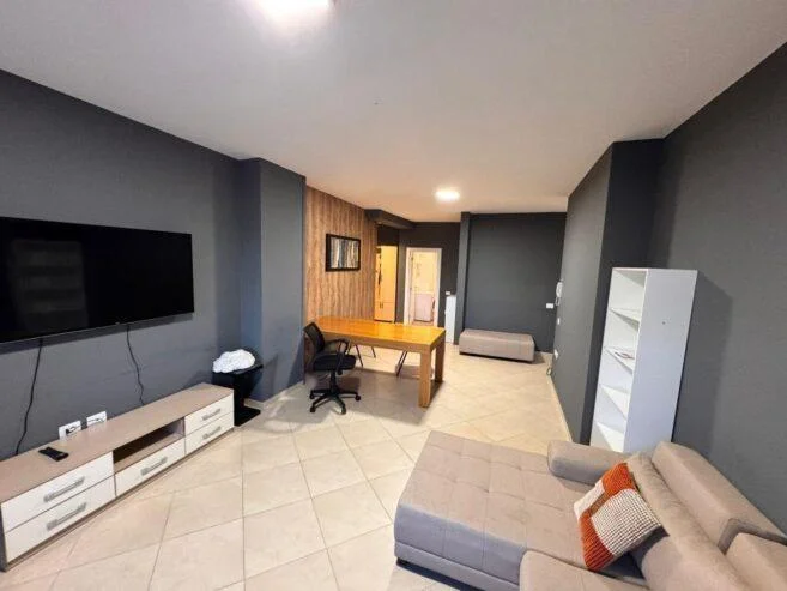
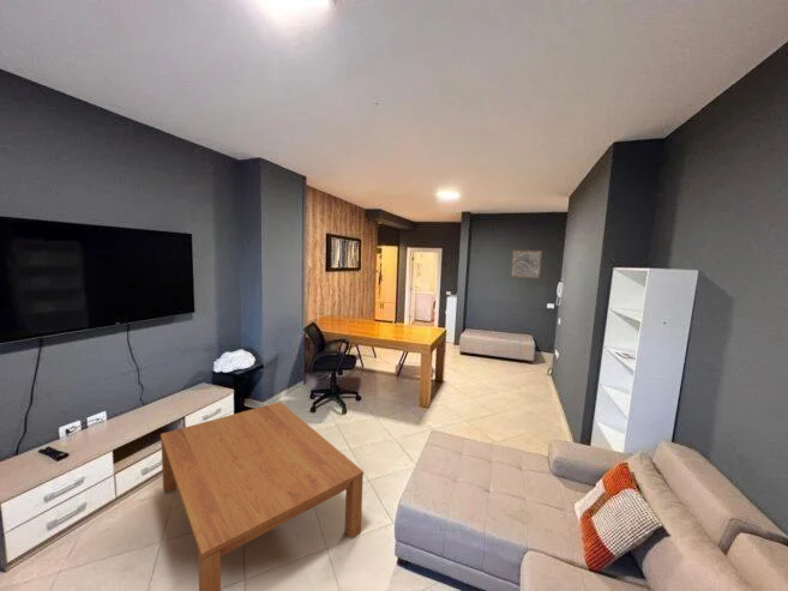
+ coffee table (254, 480)
+ wall art (525, 264)
